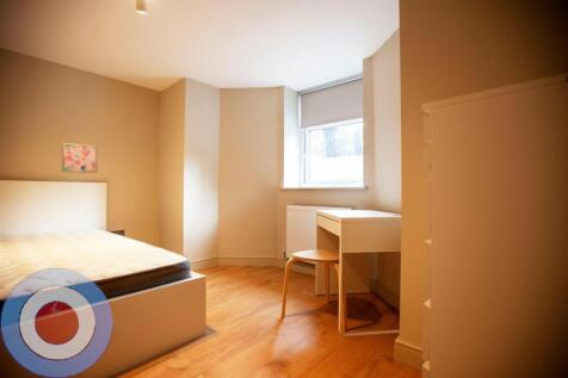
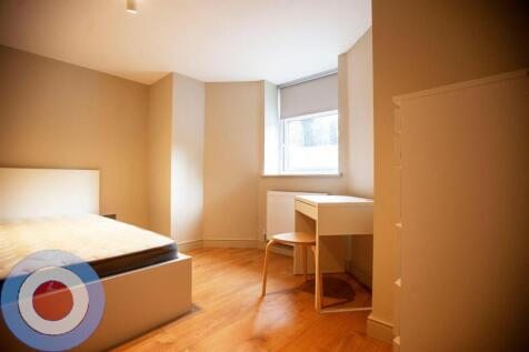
- wall art (80, 159)
